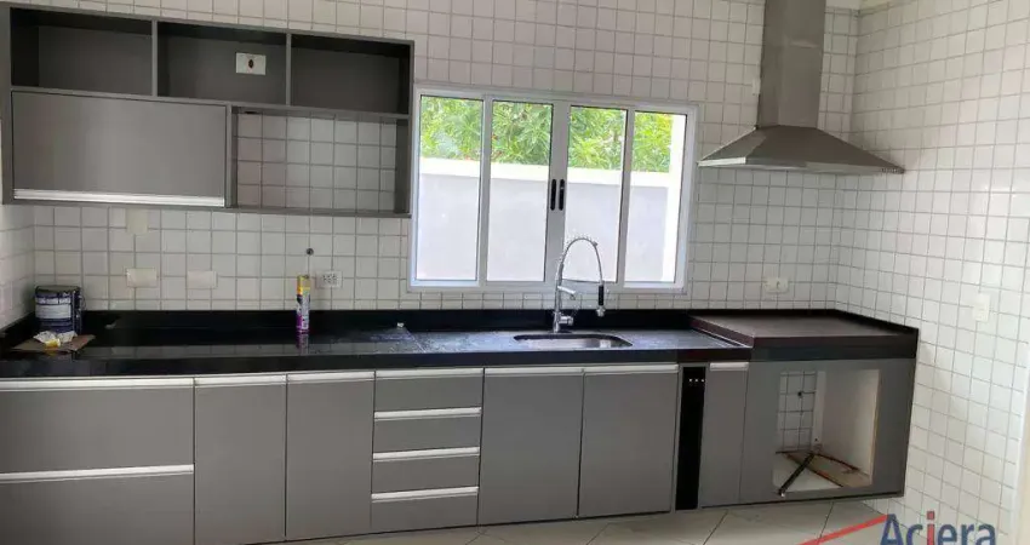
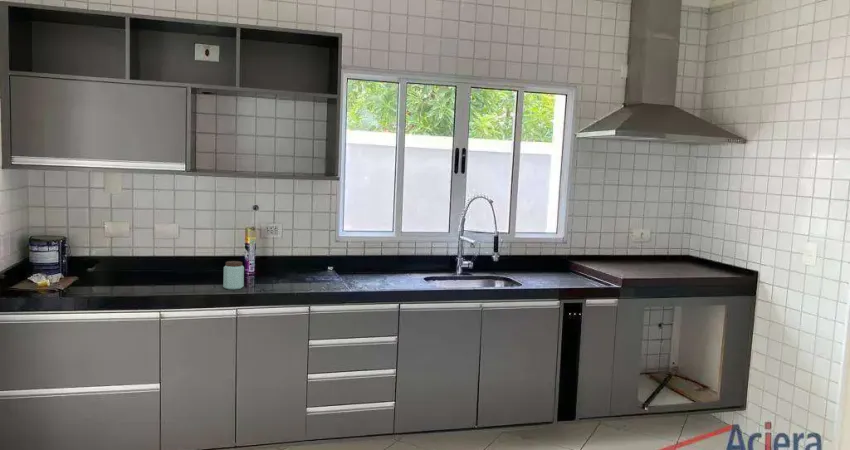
+ peanut butter (233, 275)
